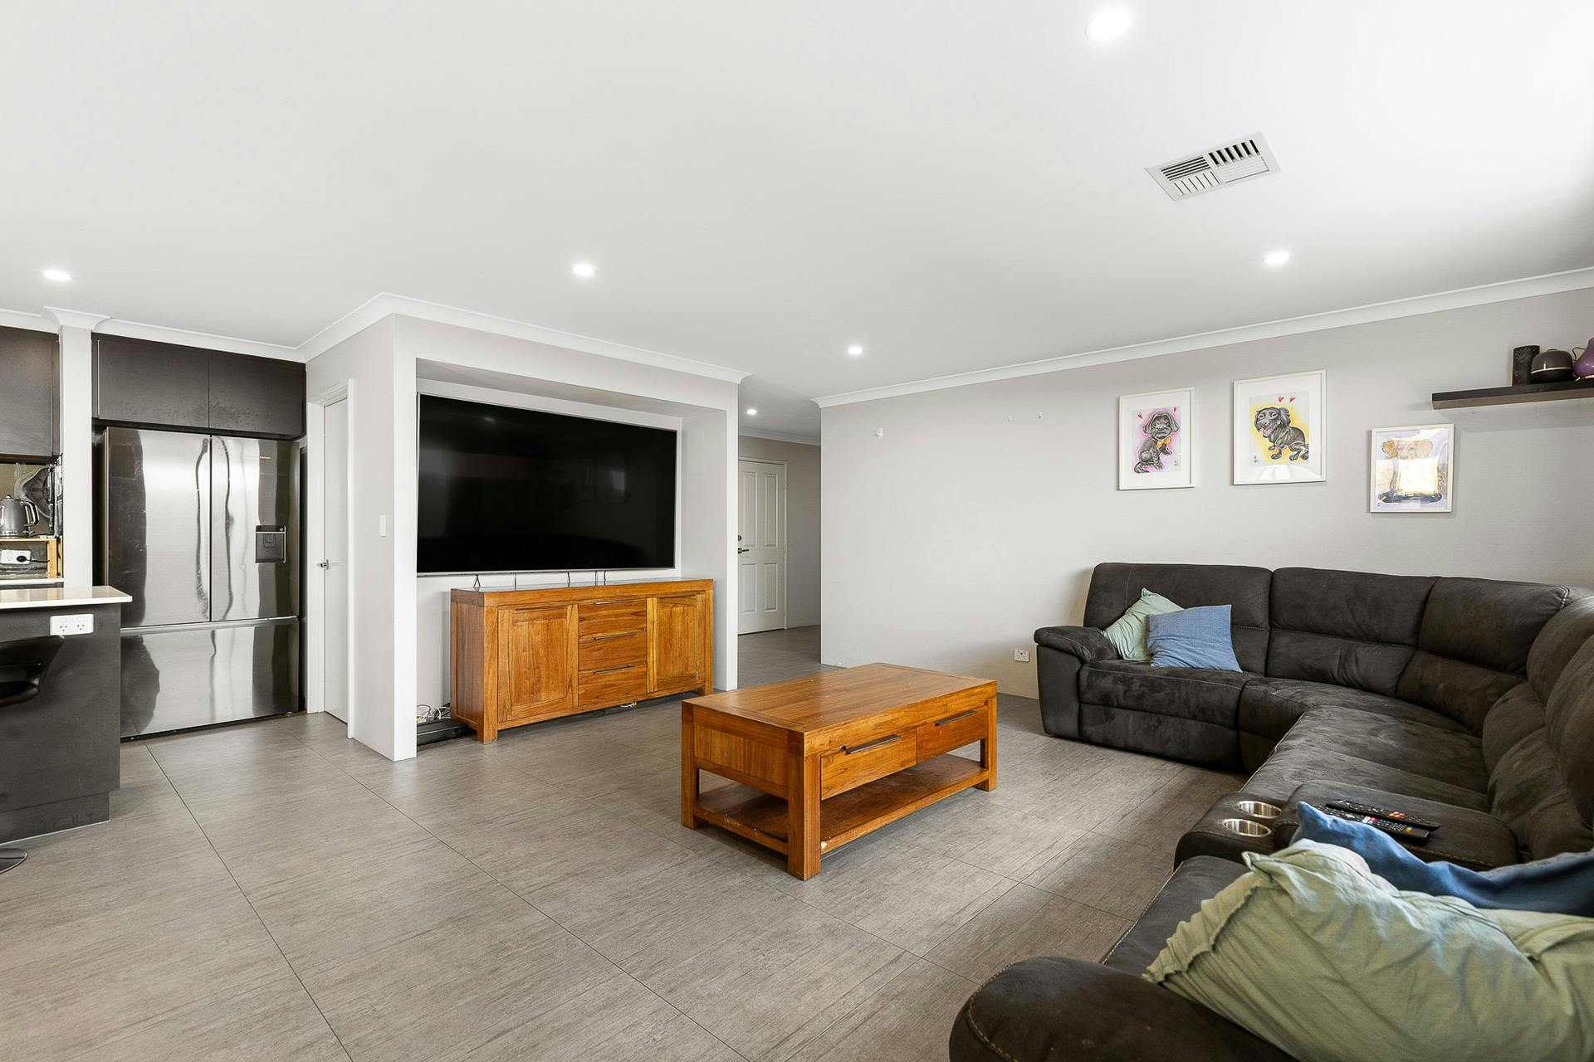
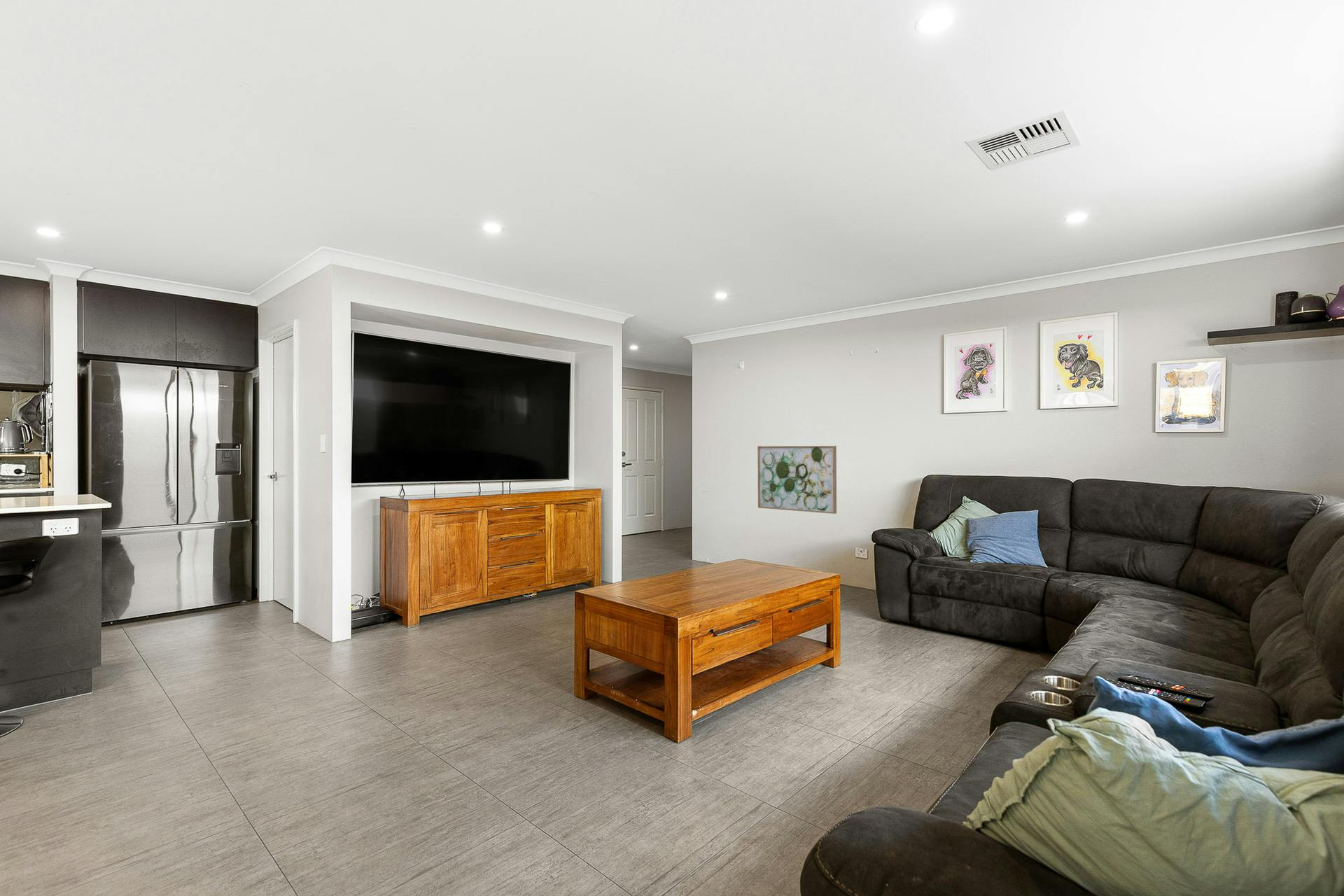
+ wall art (794, 478)
